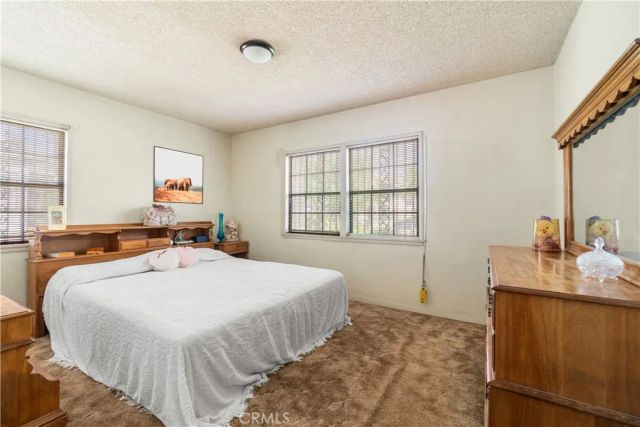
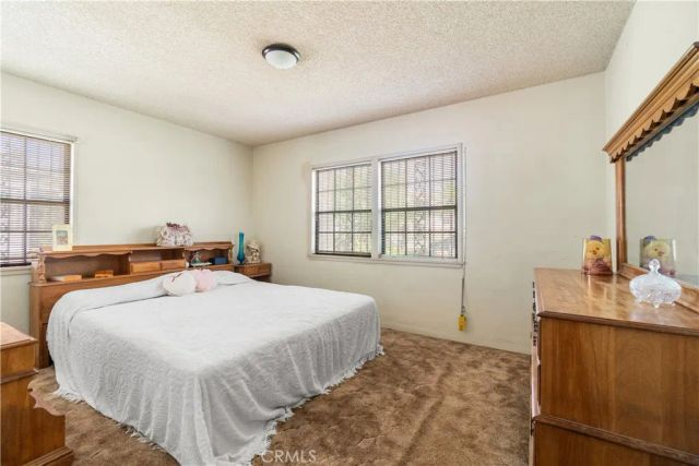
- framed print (180, 177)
